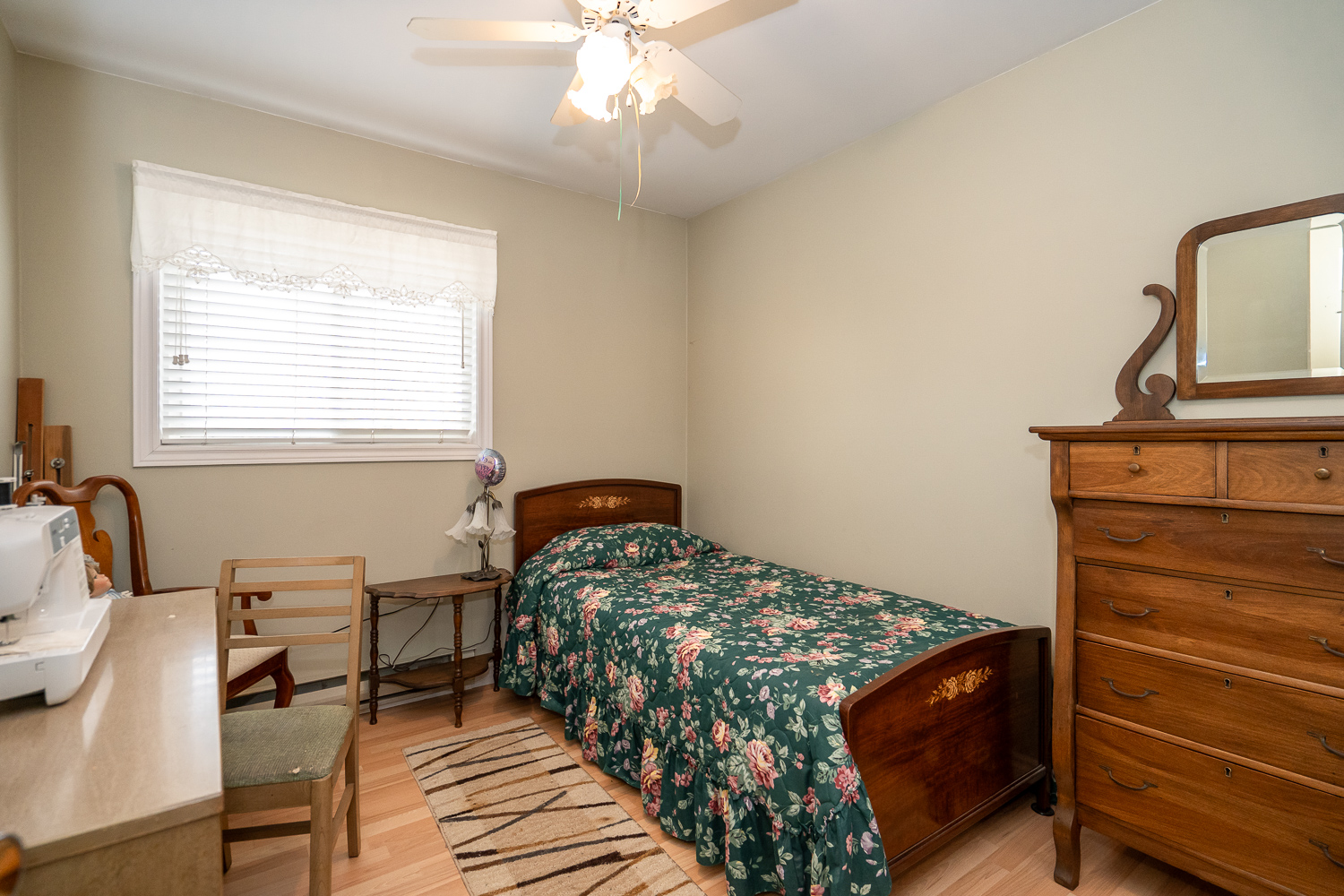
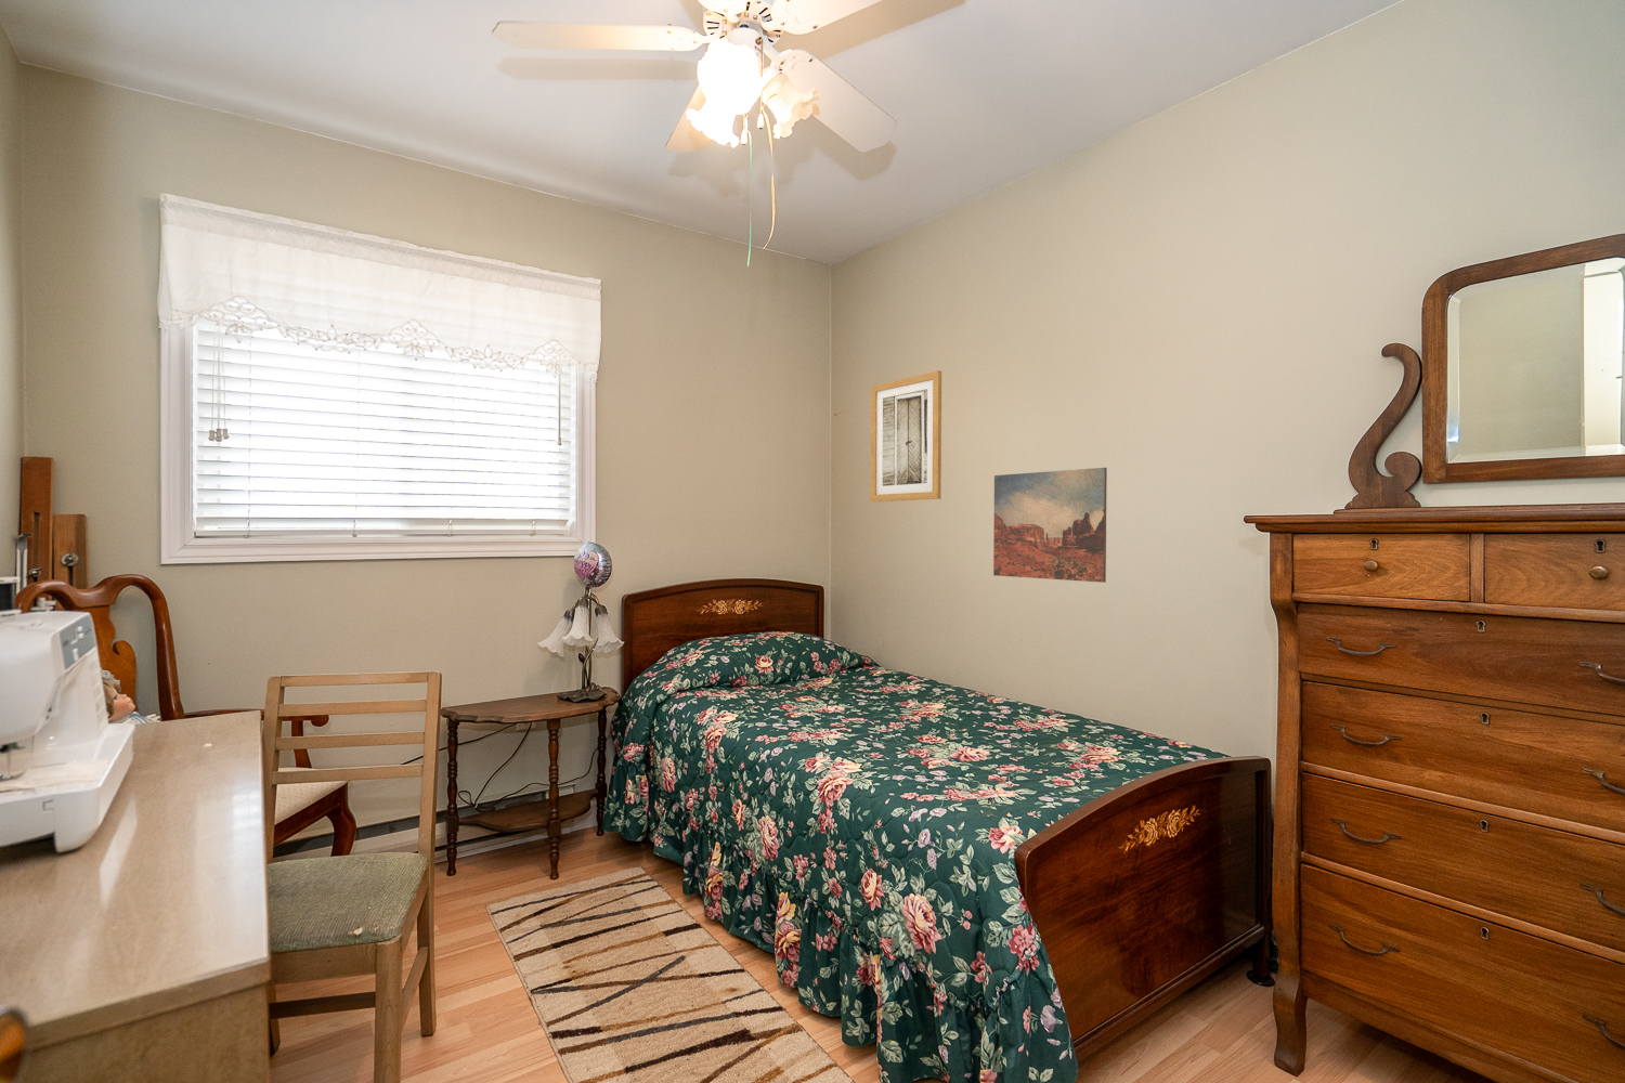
+ wall art (903, 440)
+ wall art (1046, 526)
